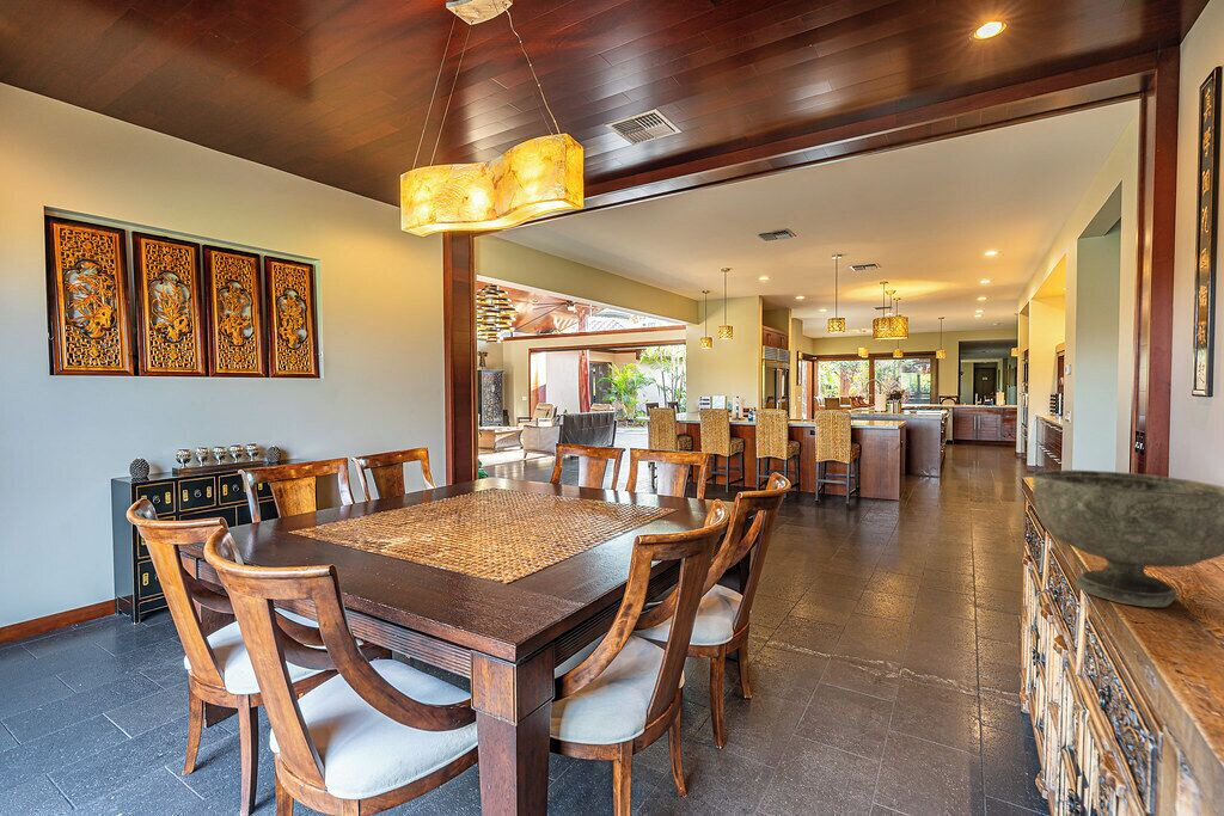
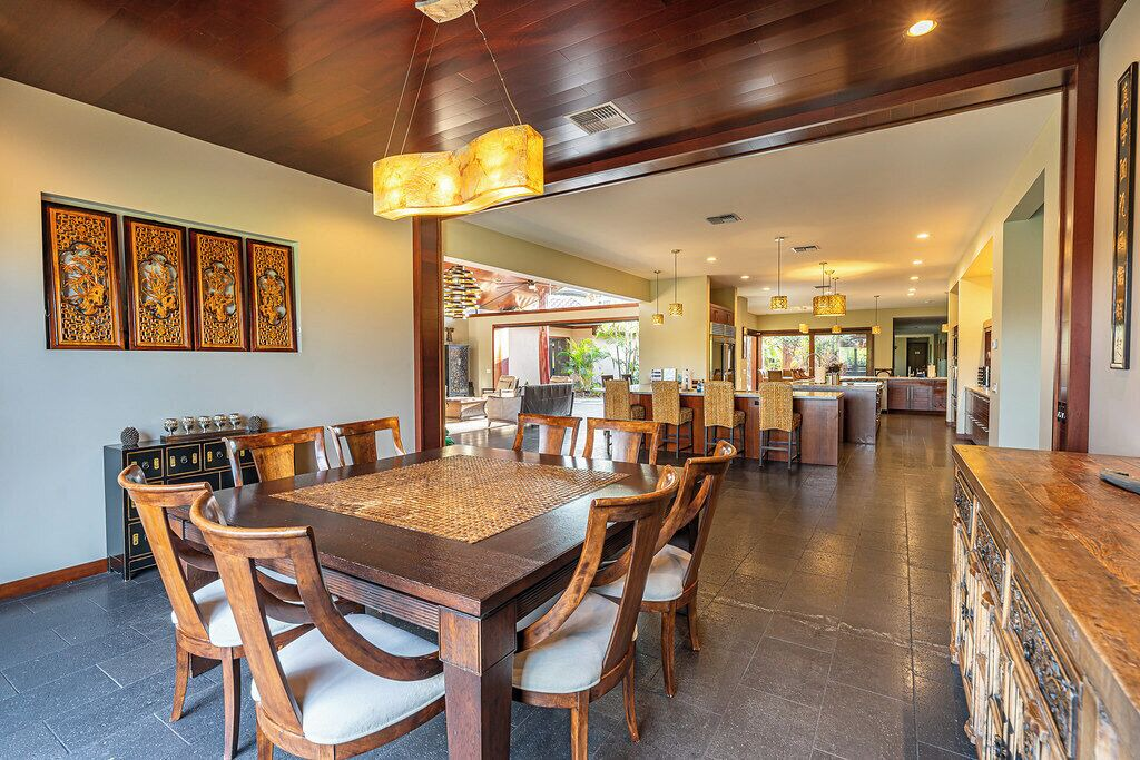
- decorative bowl (1127, 535)
